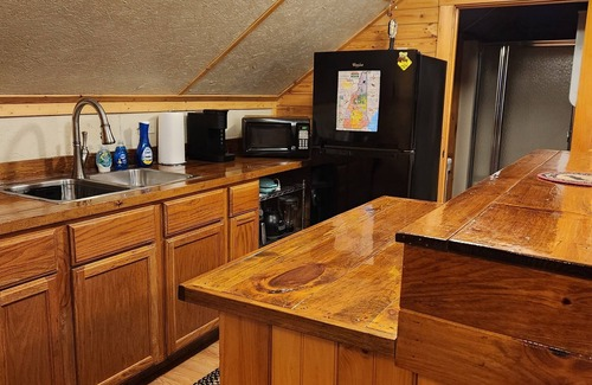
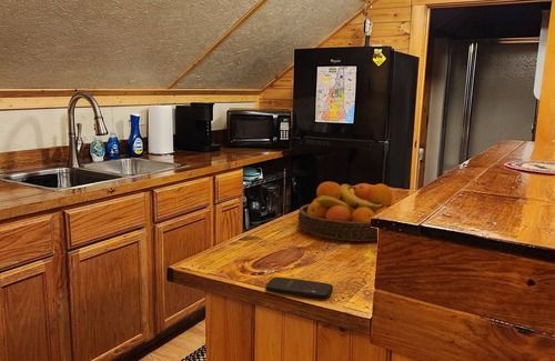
+ fruit bowl (351, 204)
+ smartphone (299, 287)
